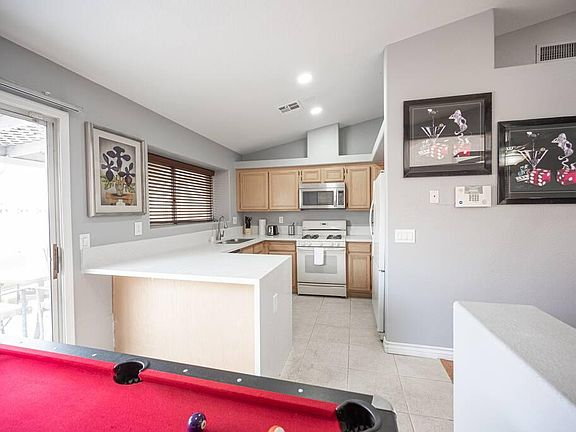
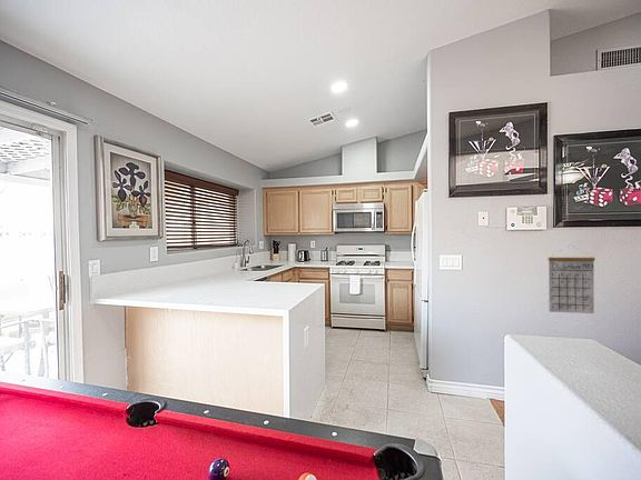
+ calendar (571, 278)
